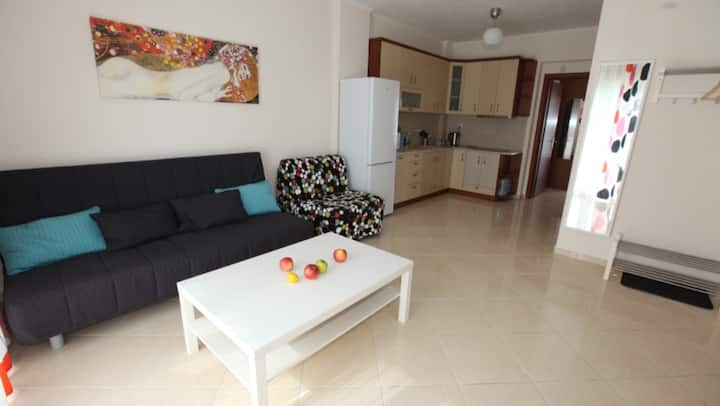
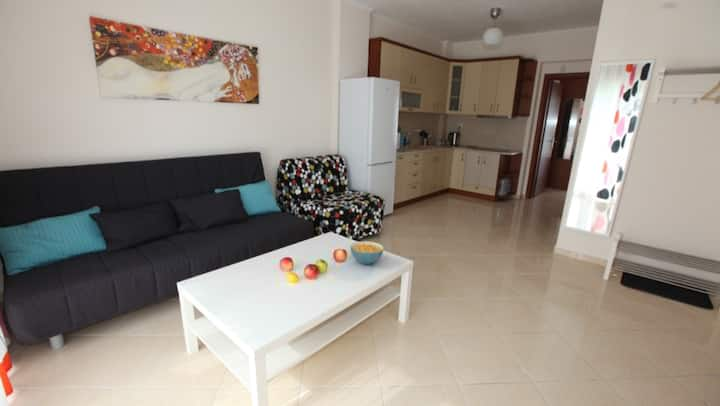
+ cereal bowl (366, 254)
